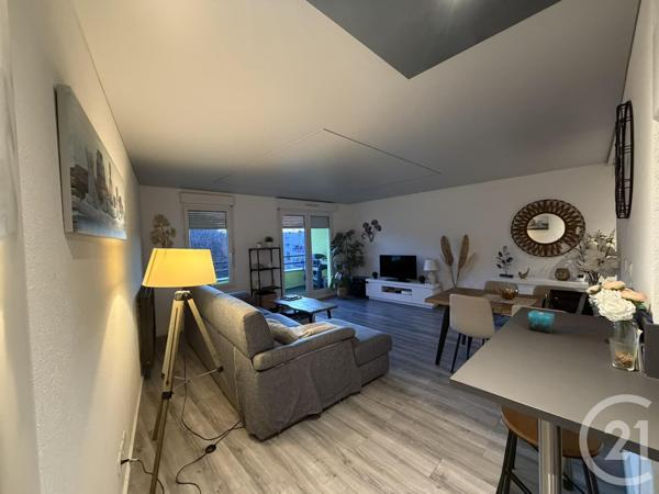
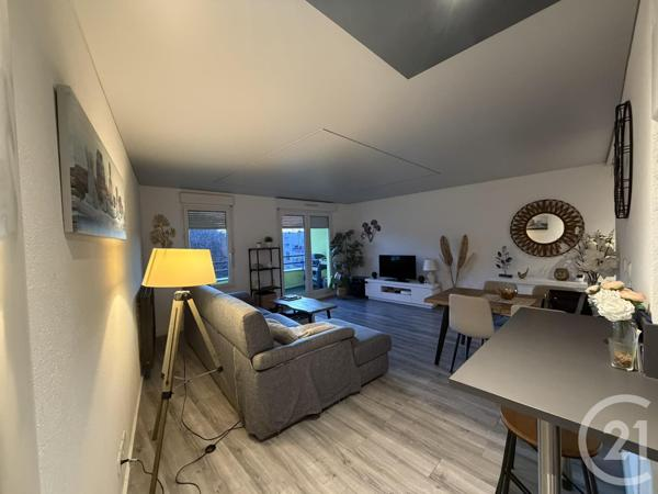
- candle (540, 317)
